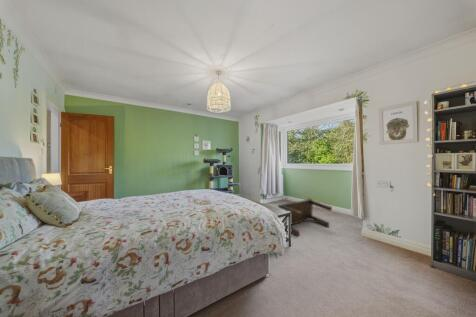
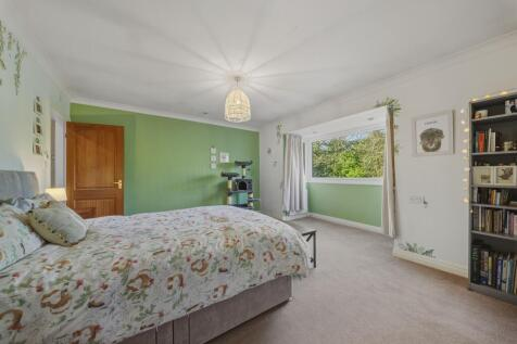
- bench (304, 214)
